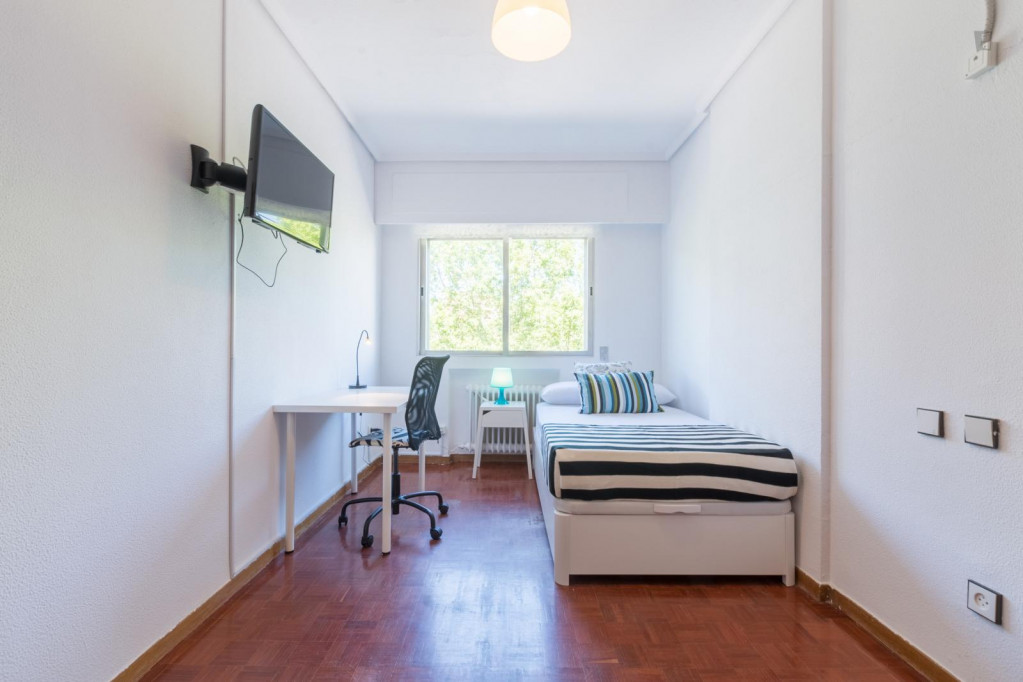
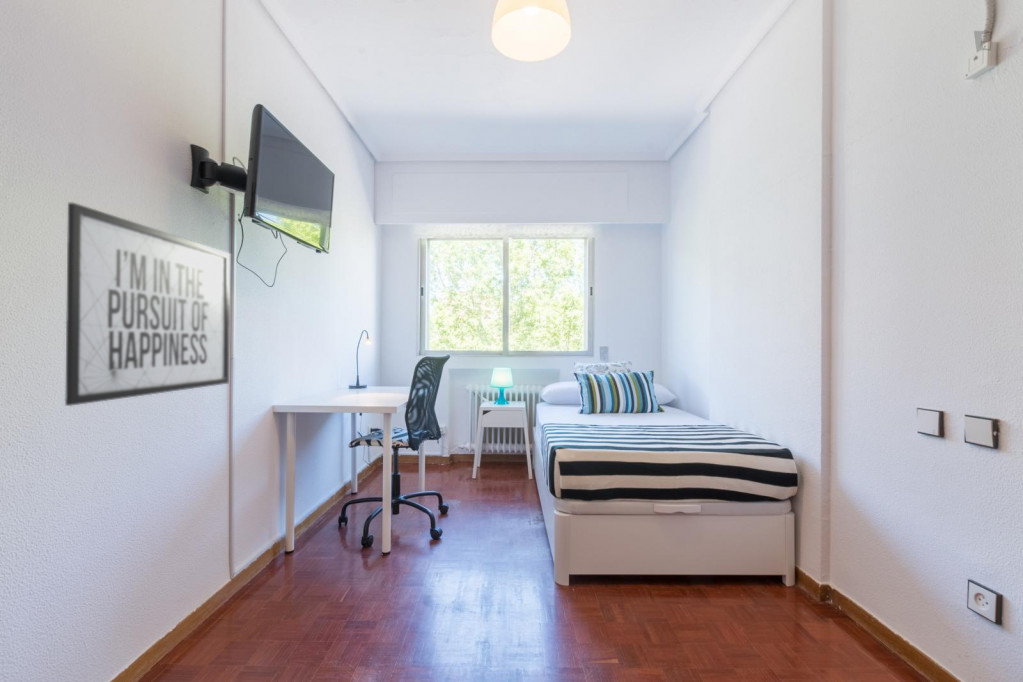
+ mirror (165, 312)
